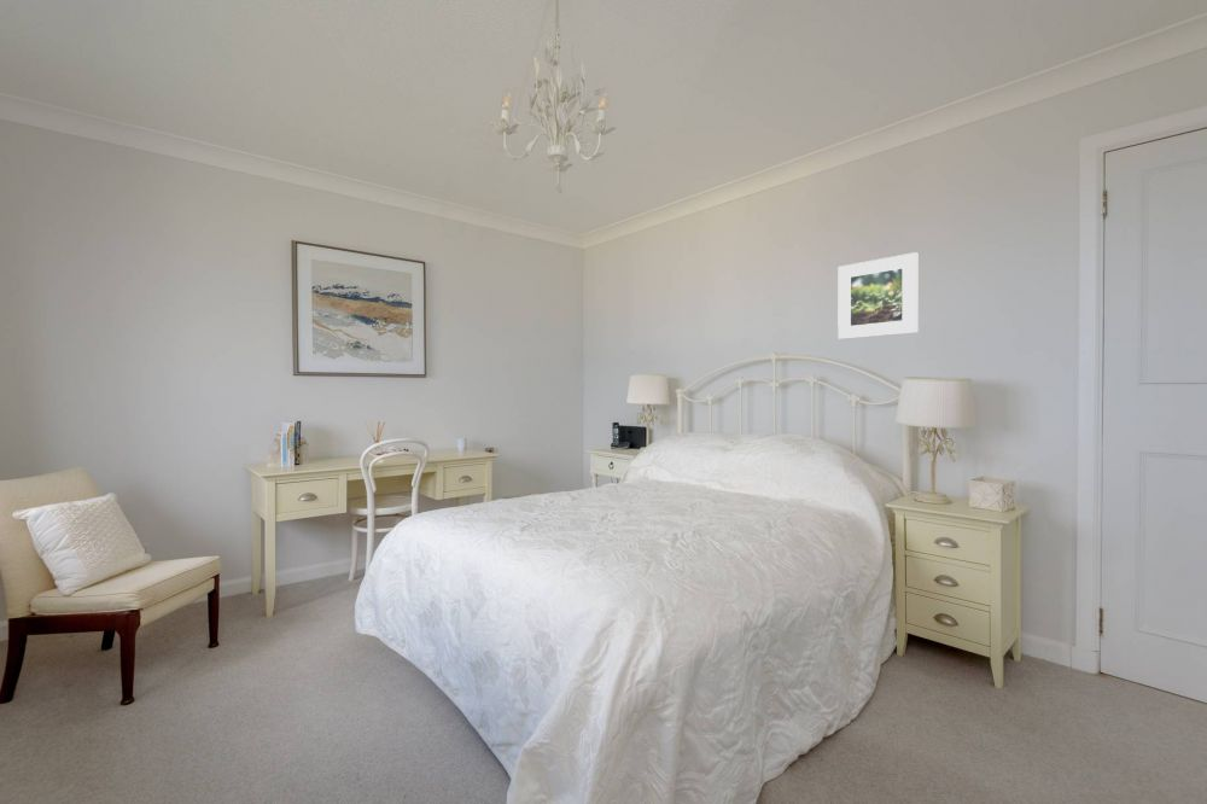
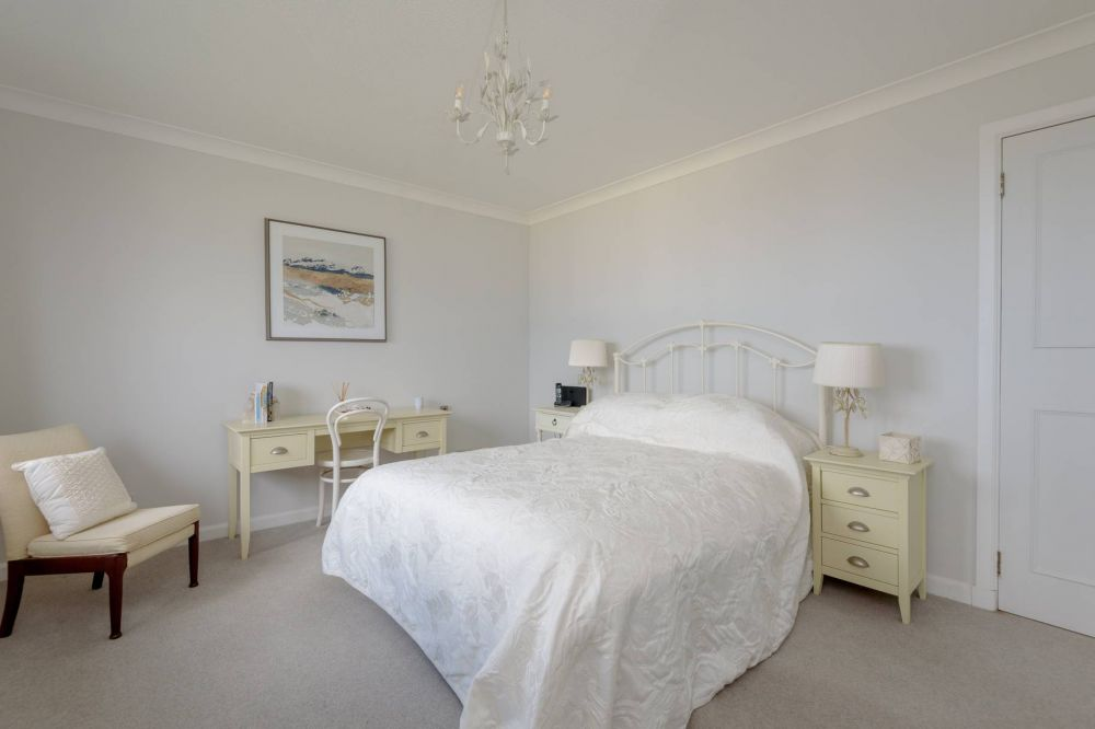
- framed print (875, 298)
